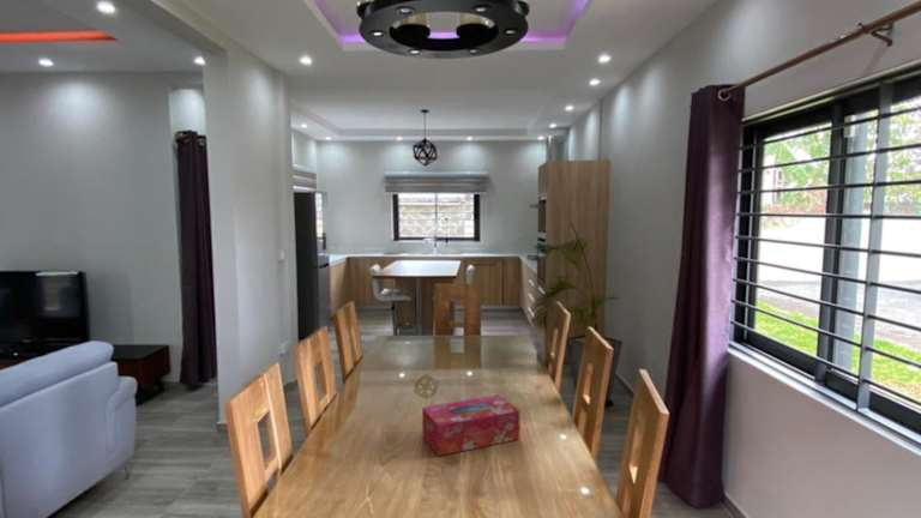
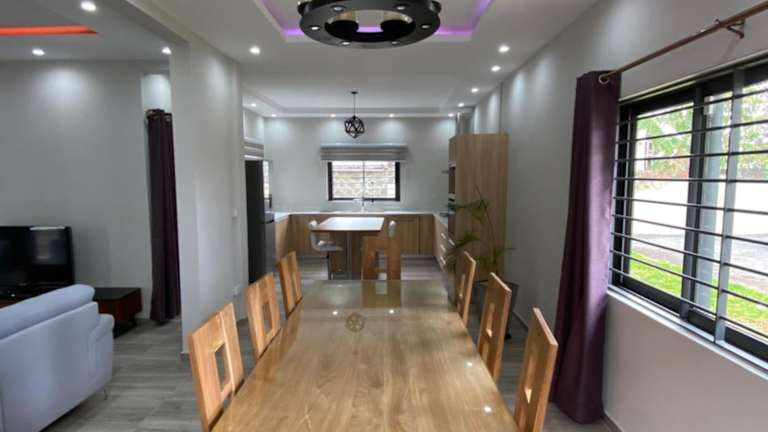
- tissue box (470, 422)
